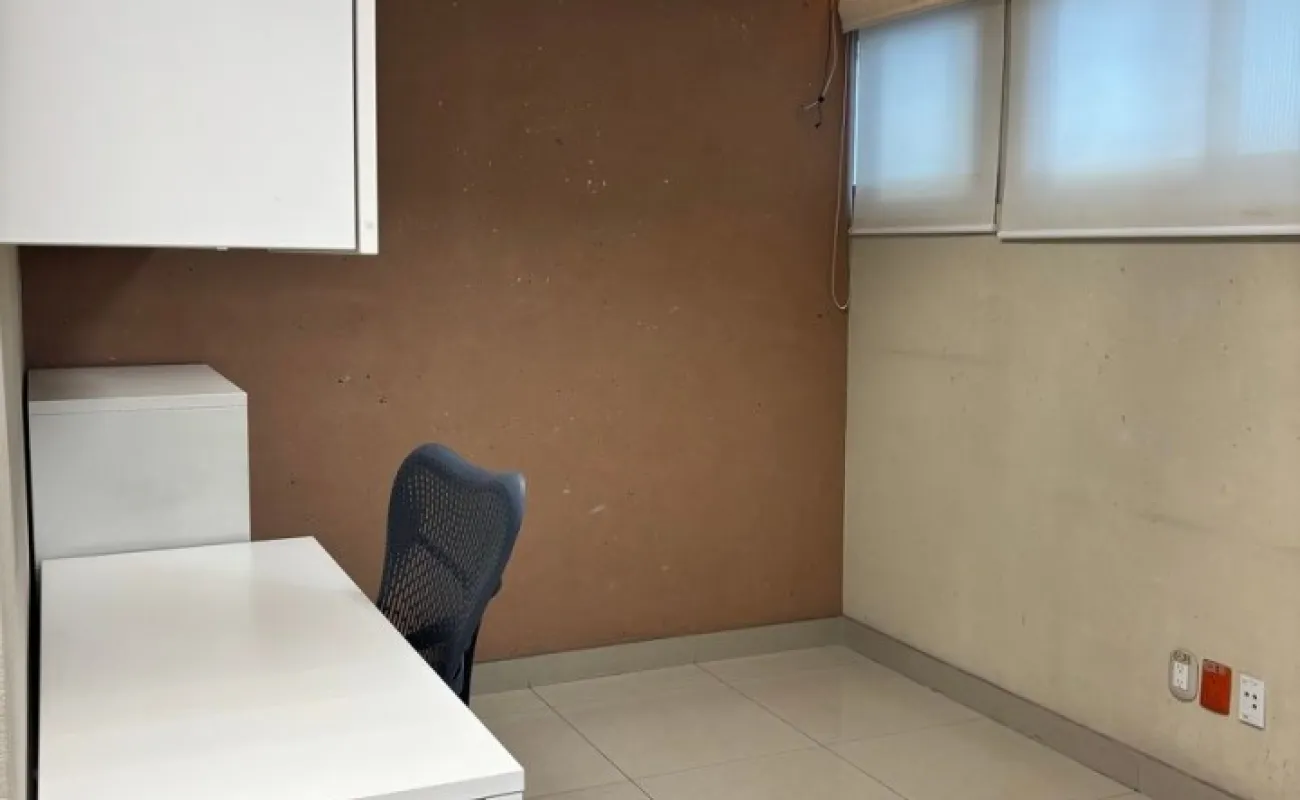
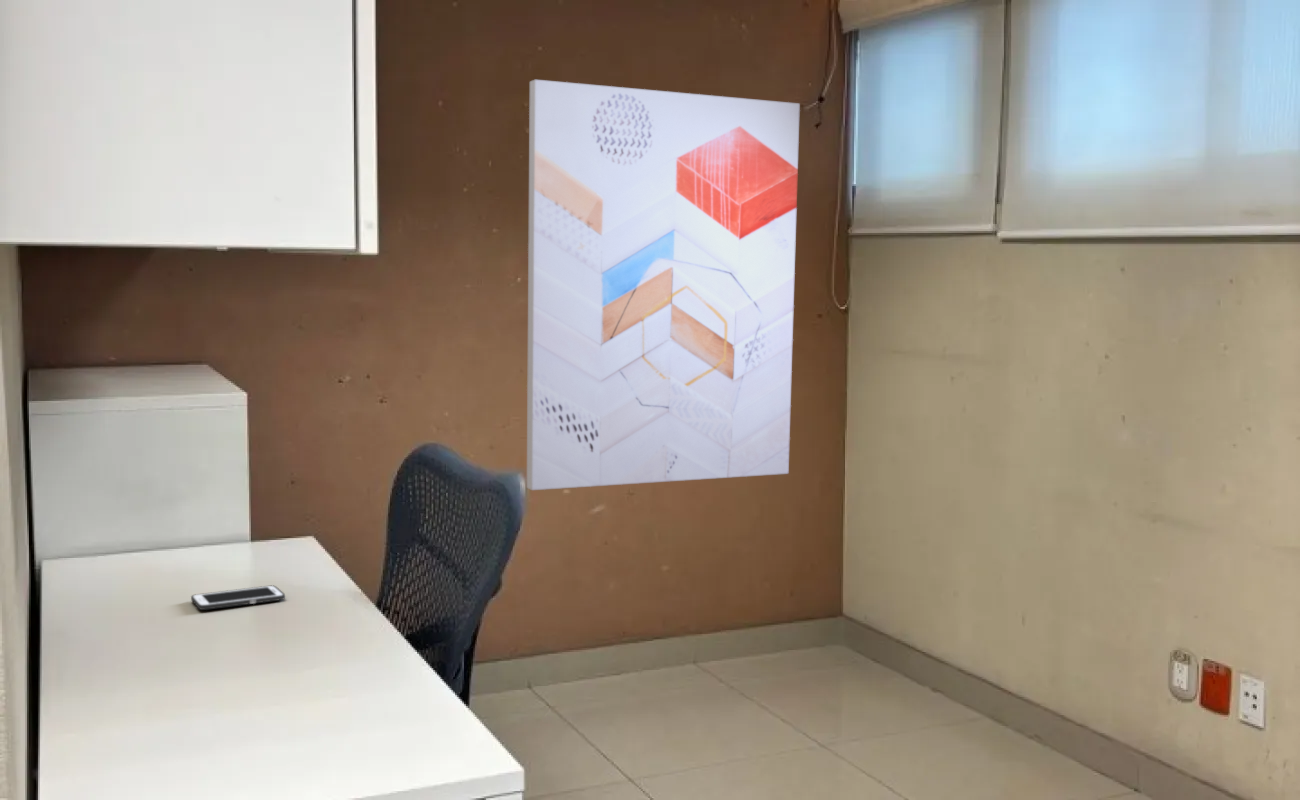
+ cell phone (238, 597)
+ wall art (667, 290)
